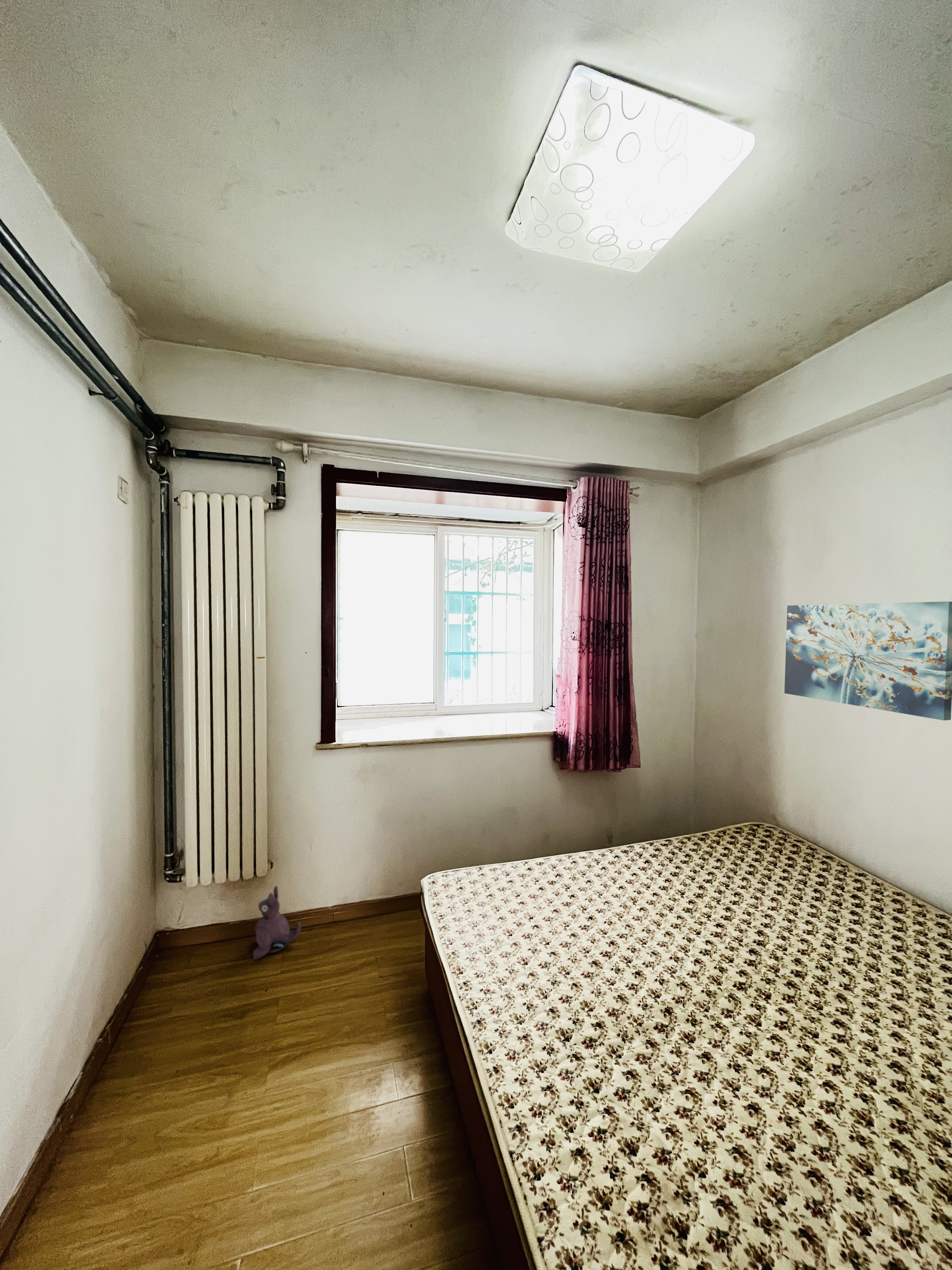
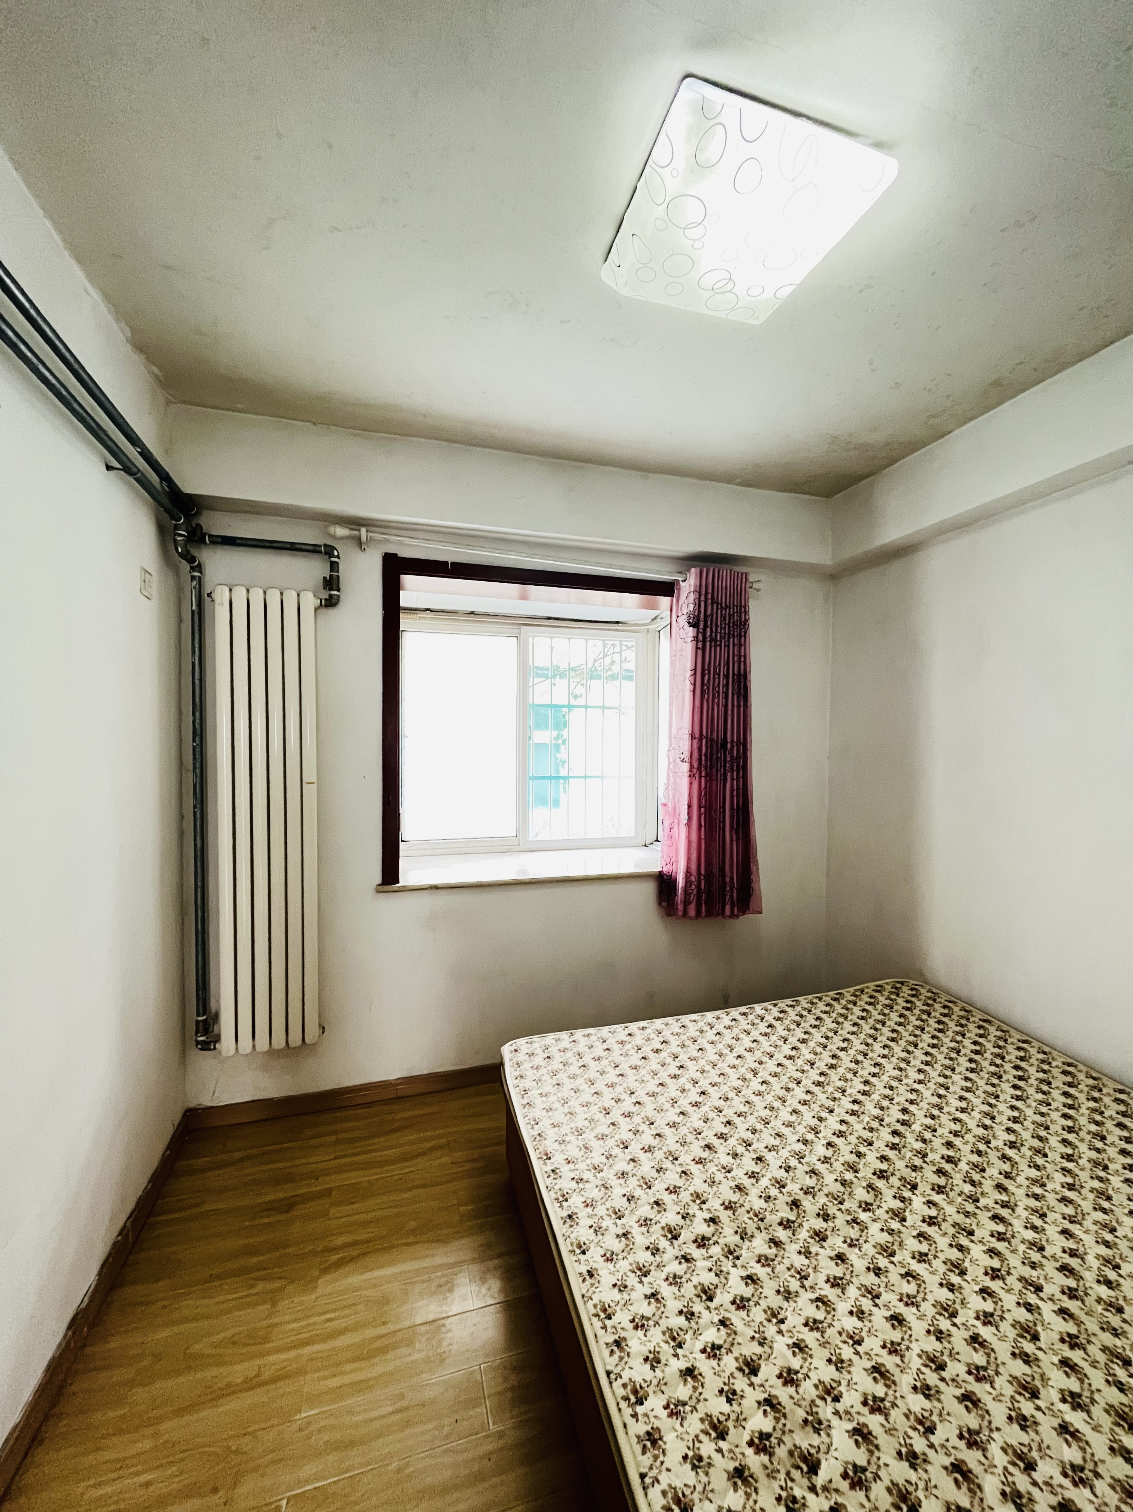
- wall art (857, 654)
- plush toy (278, 918)
